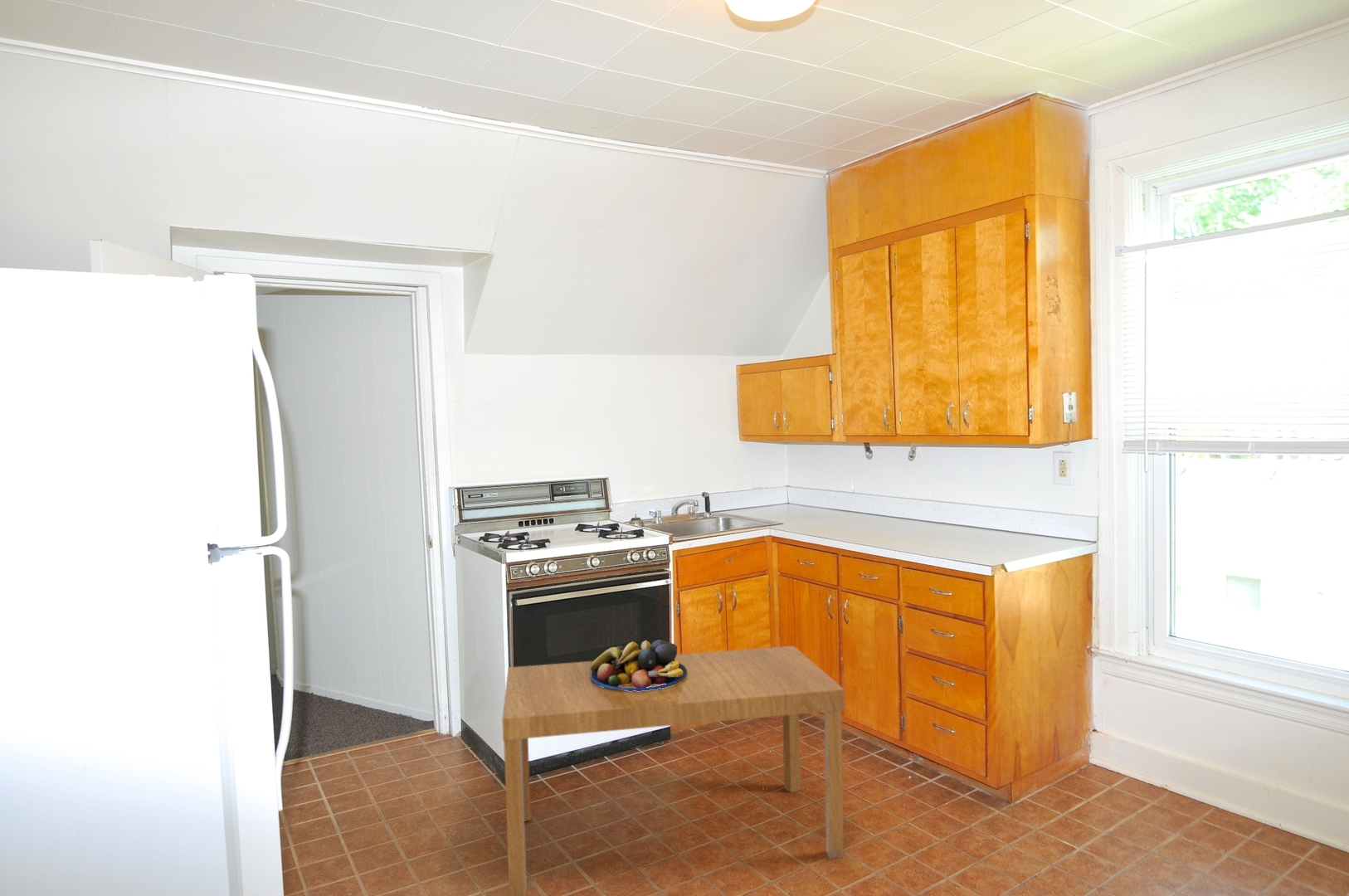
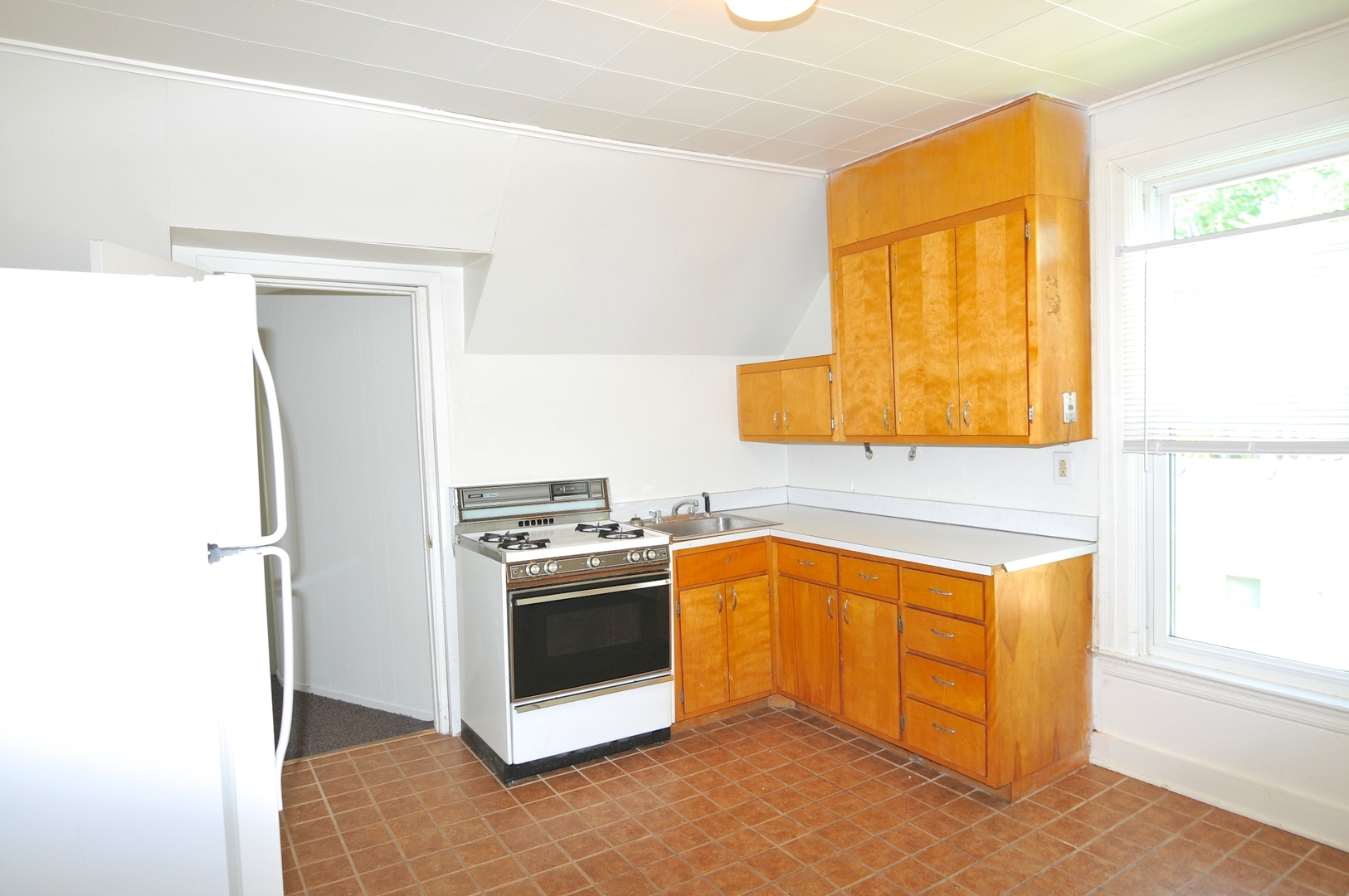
- dining table (661, 726)
- fruit bowl (637, 657)
